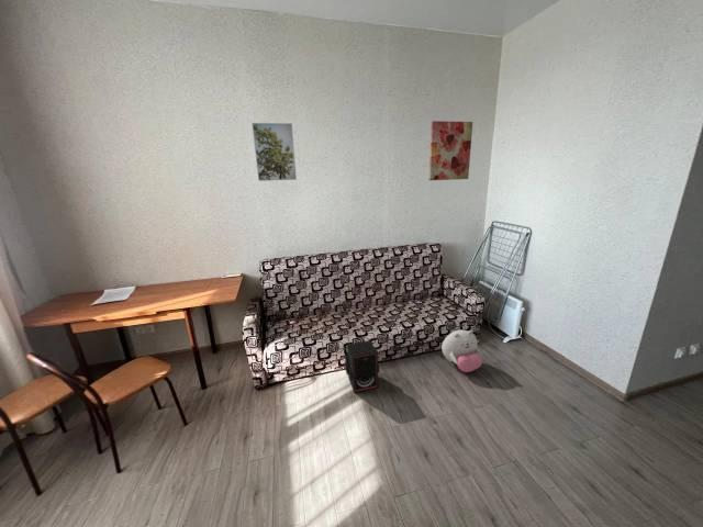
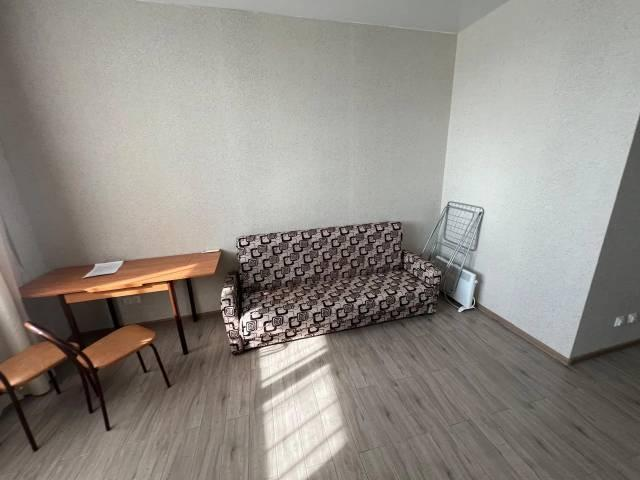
- wall art (450, 150)
- plush toy (461, 348)
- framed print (275, 152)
- stereo (361, 365)
